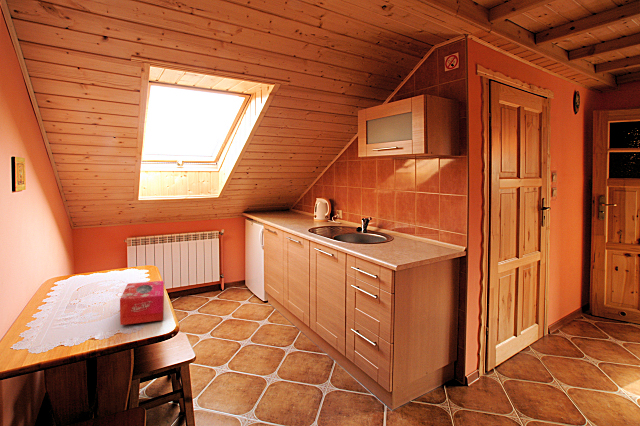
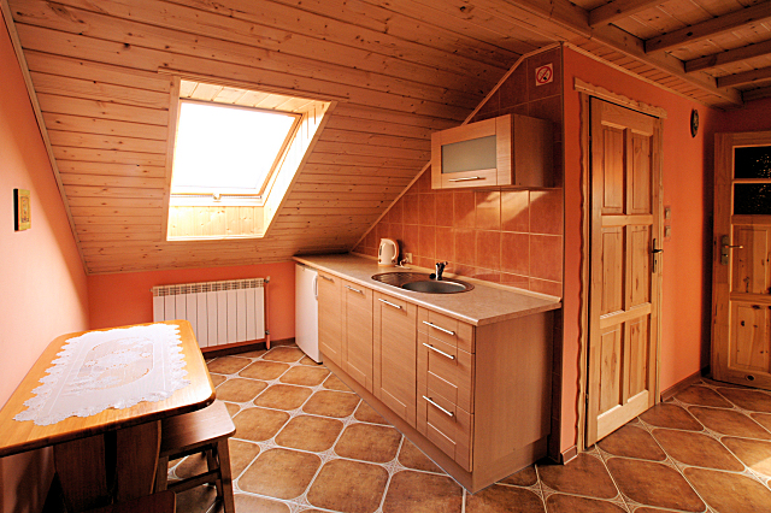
- tissue box (144, 300)
